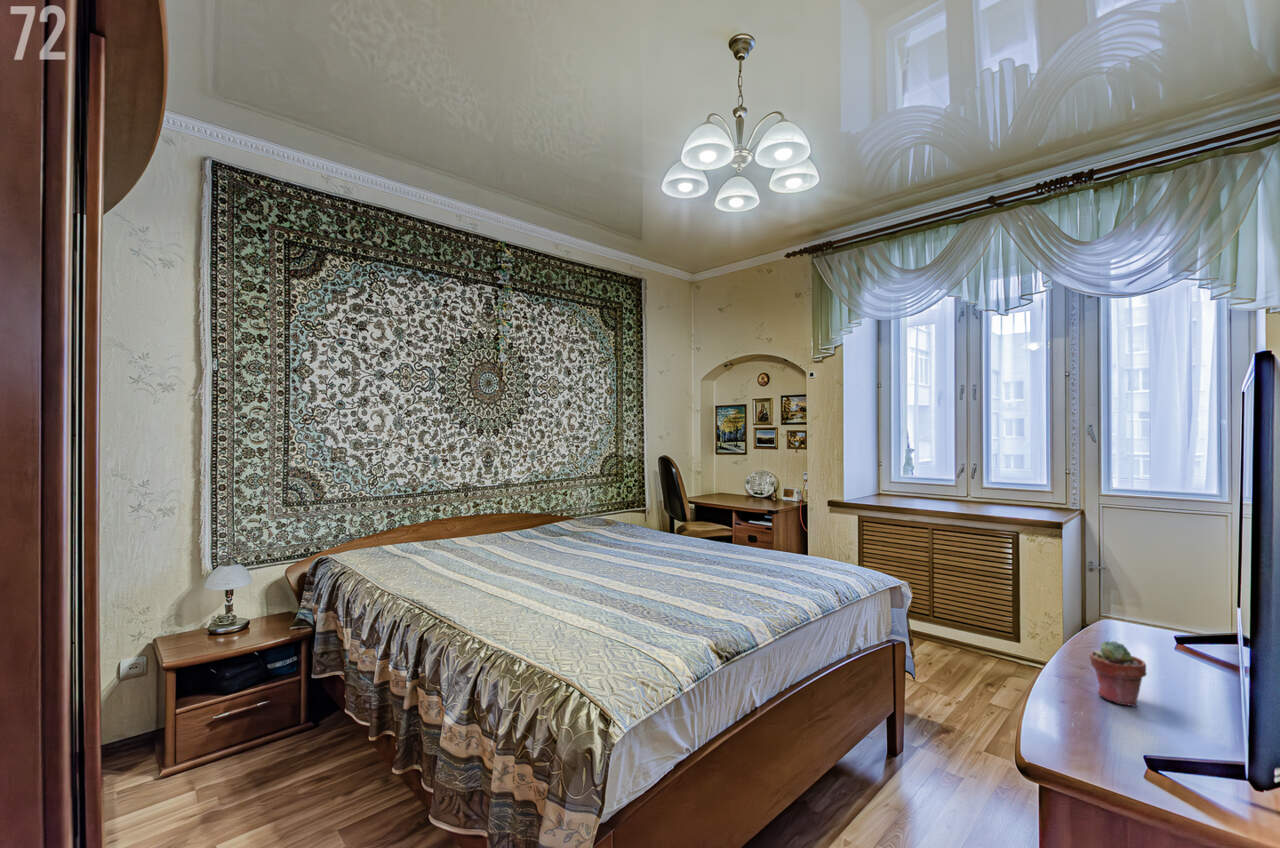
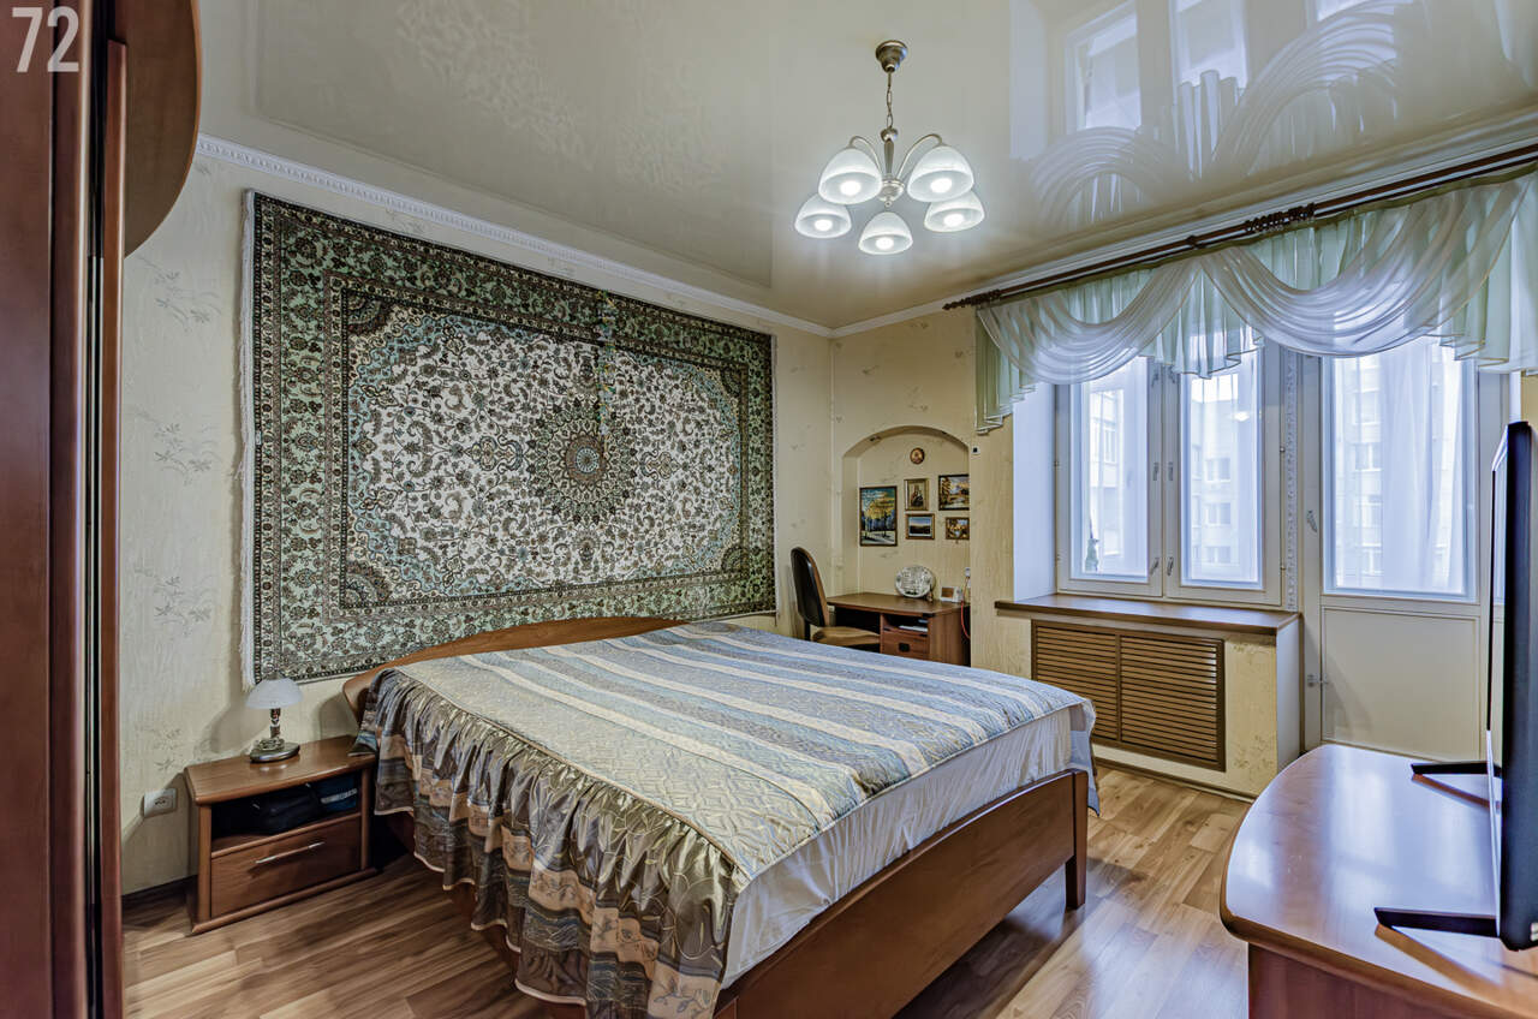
- potted succulent (1117, 670)
